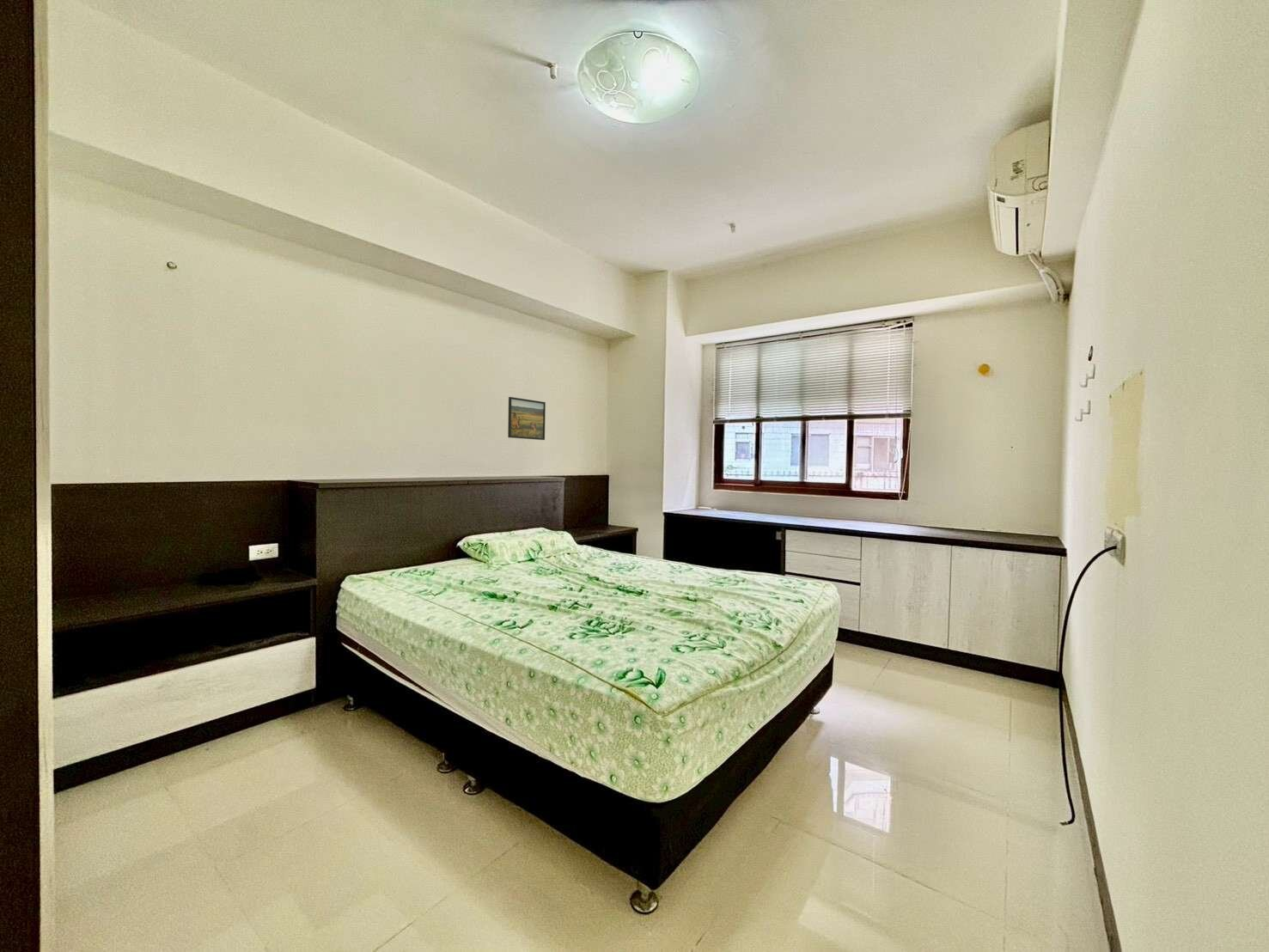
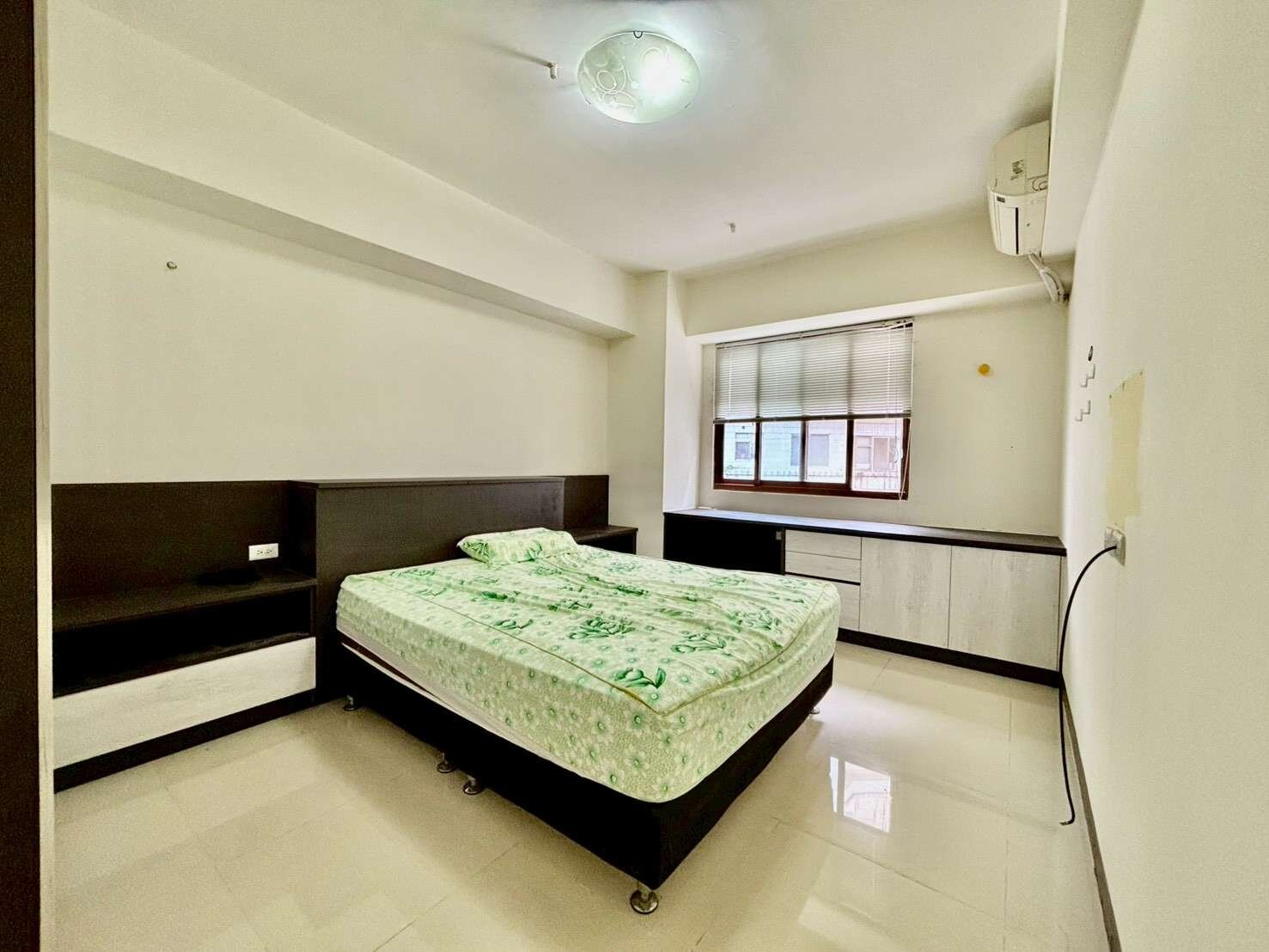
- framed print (527, 418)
